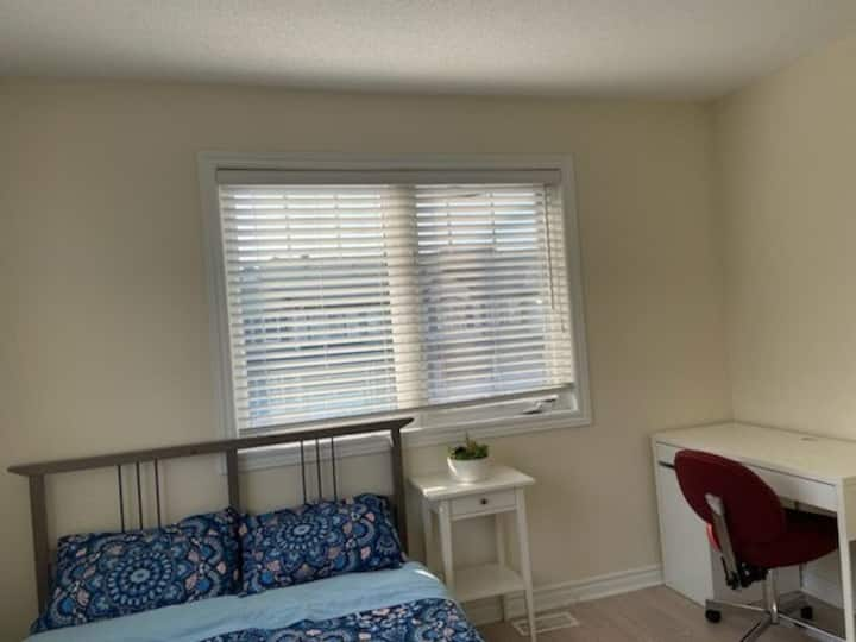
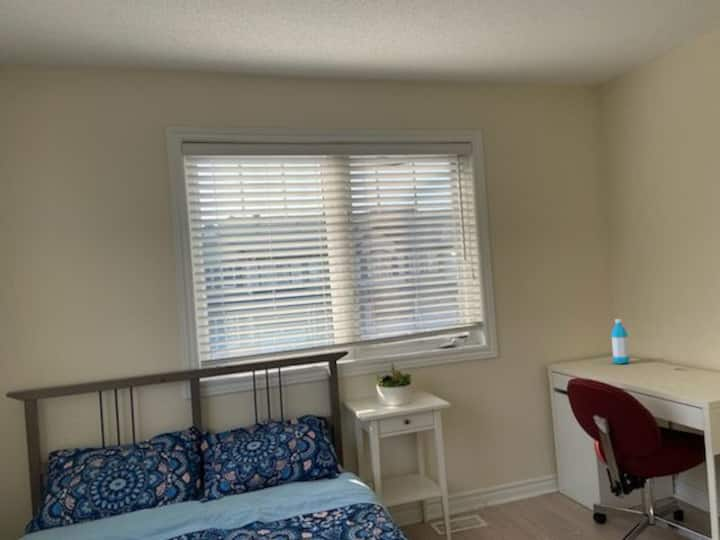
+ water bottle (619, 341)
